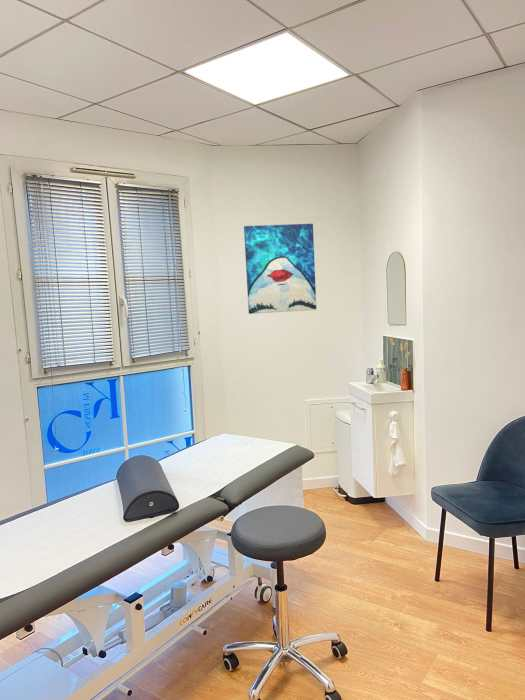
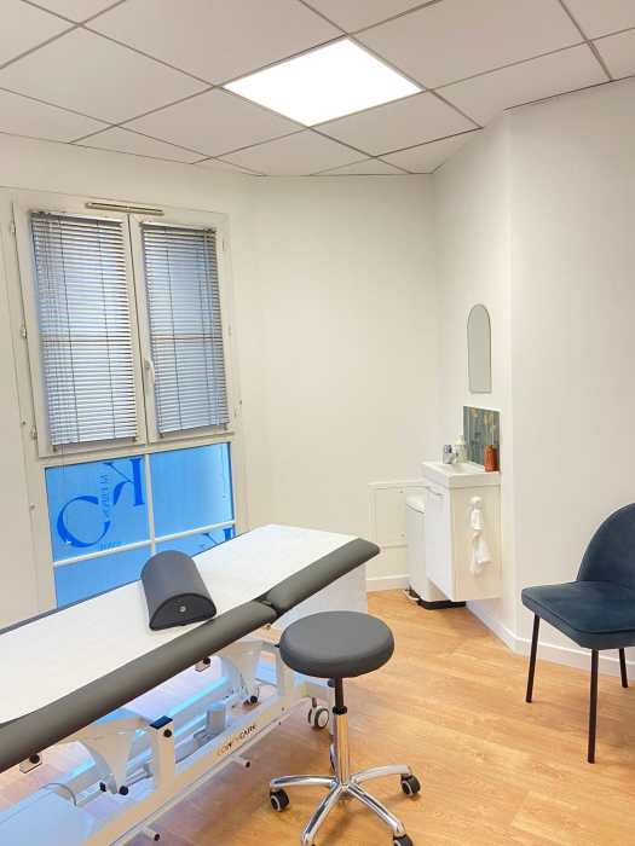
- wall art (280, 268)
